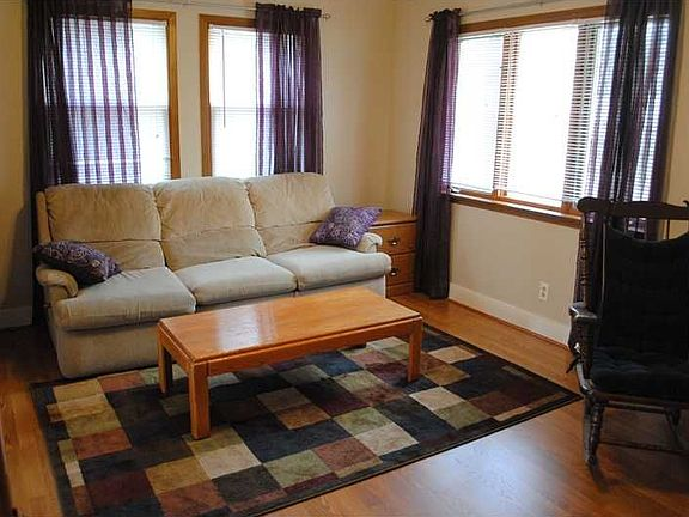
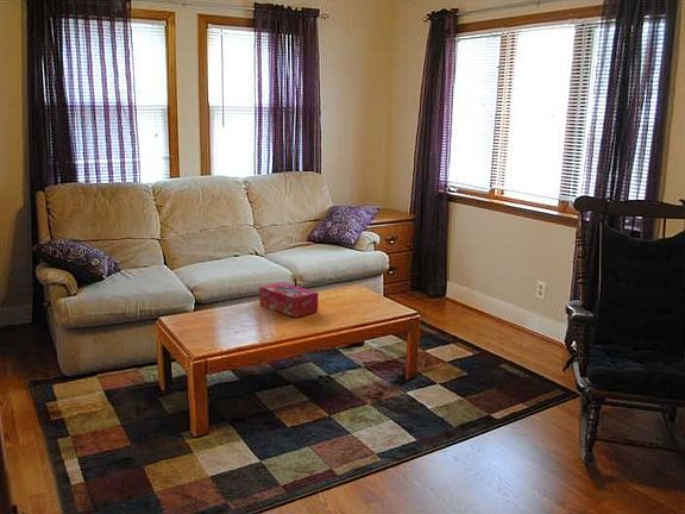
+ tissue box (288, 299)
